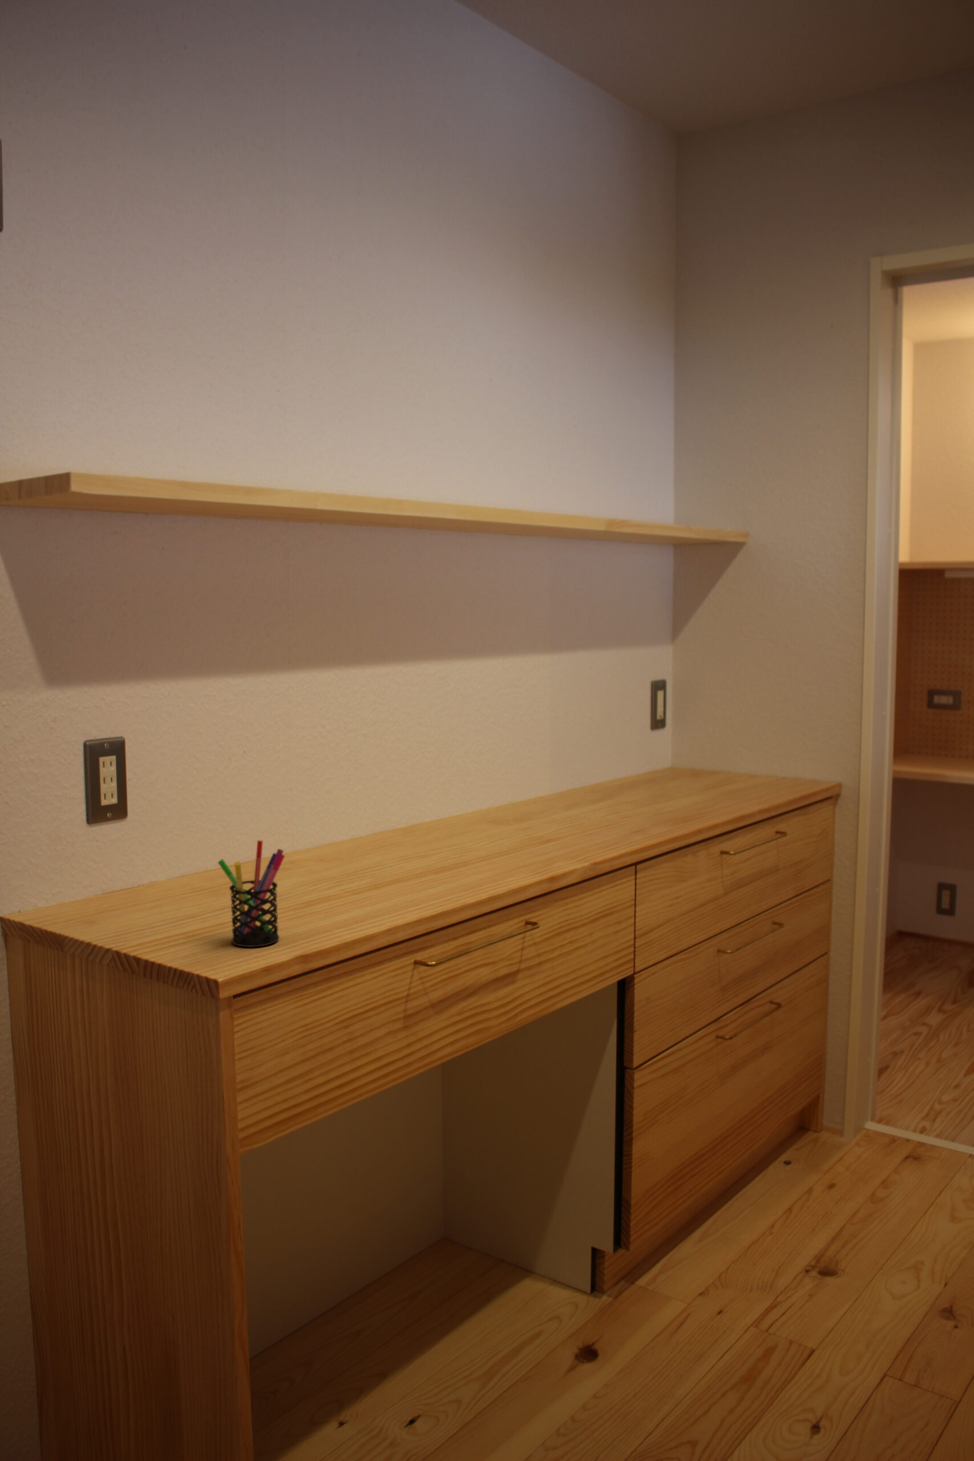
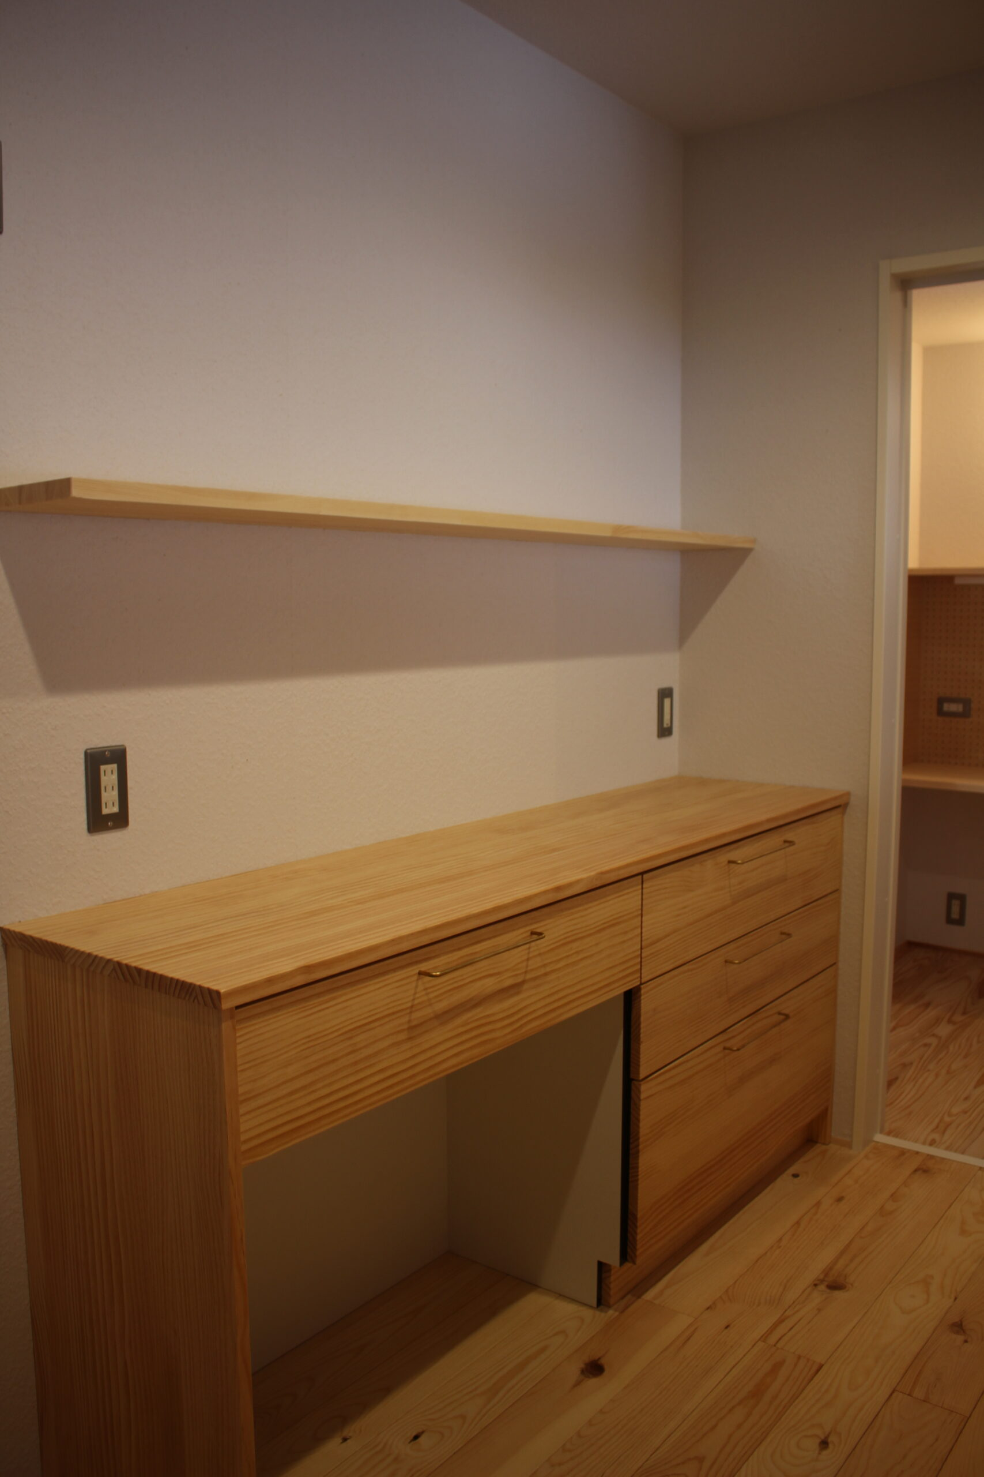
- pen holder (249, 892)
